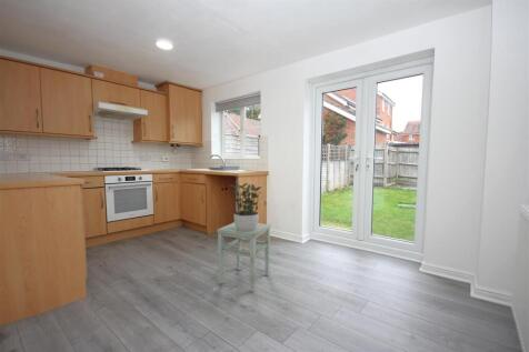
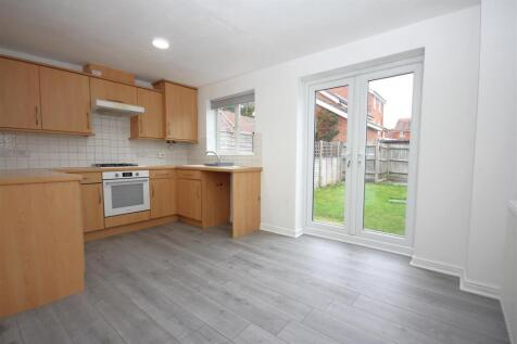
- potted plant (246, 203)
- stool (244, 252)
